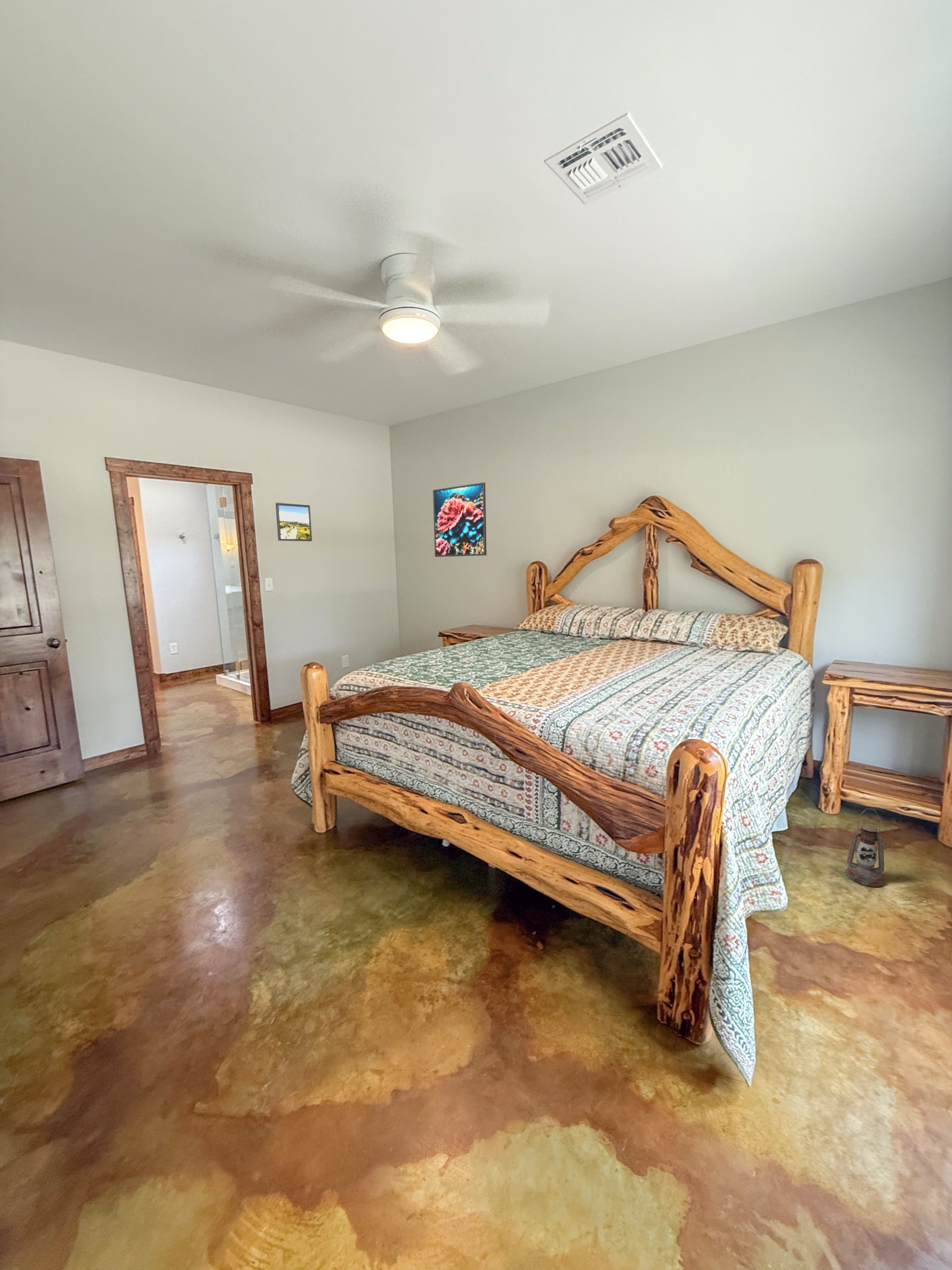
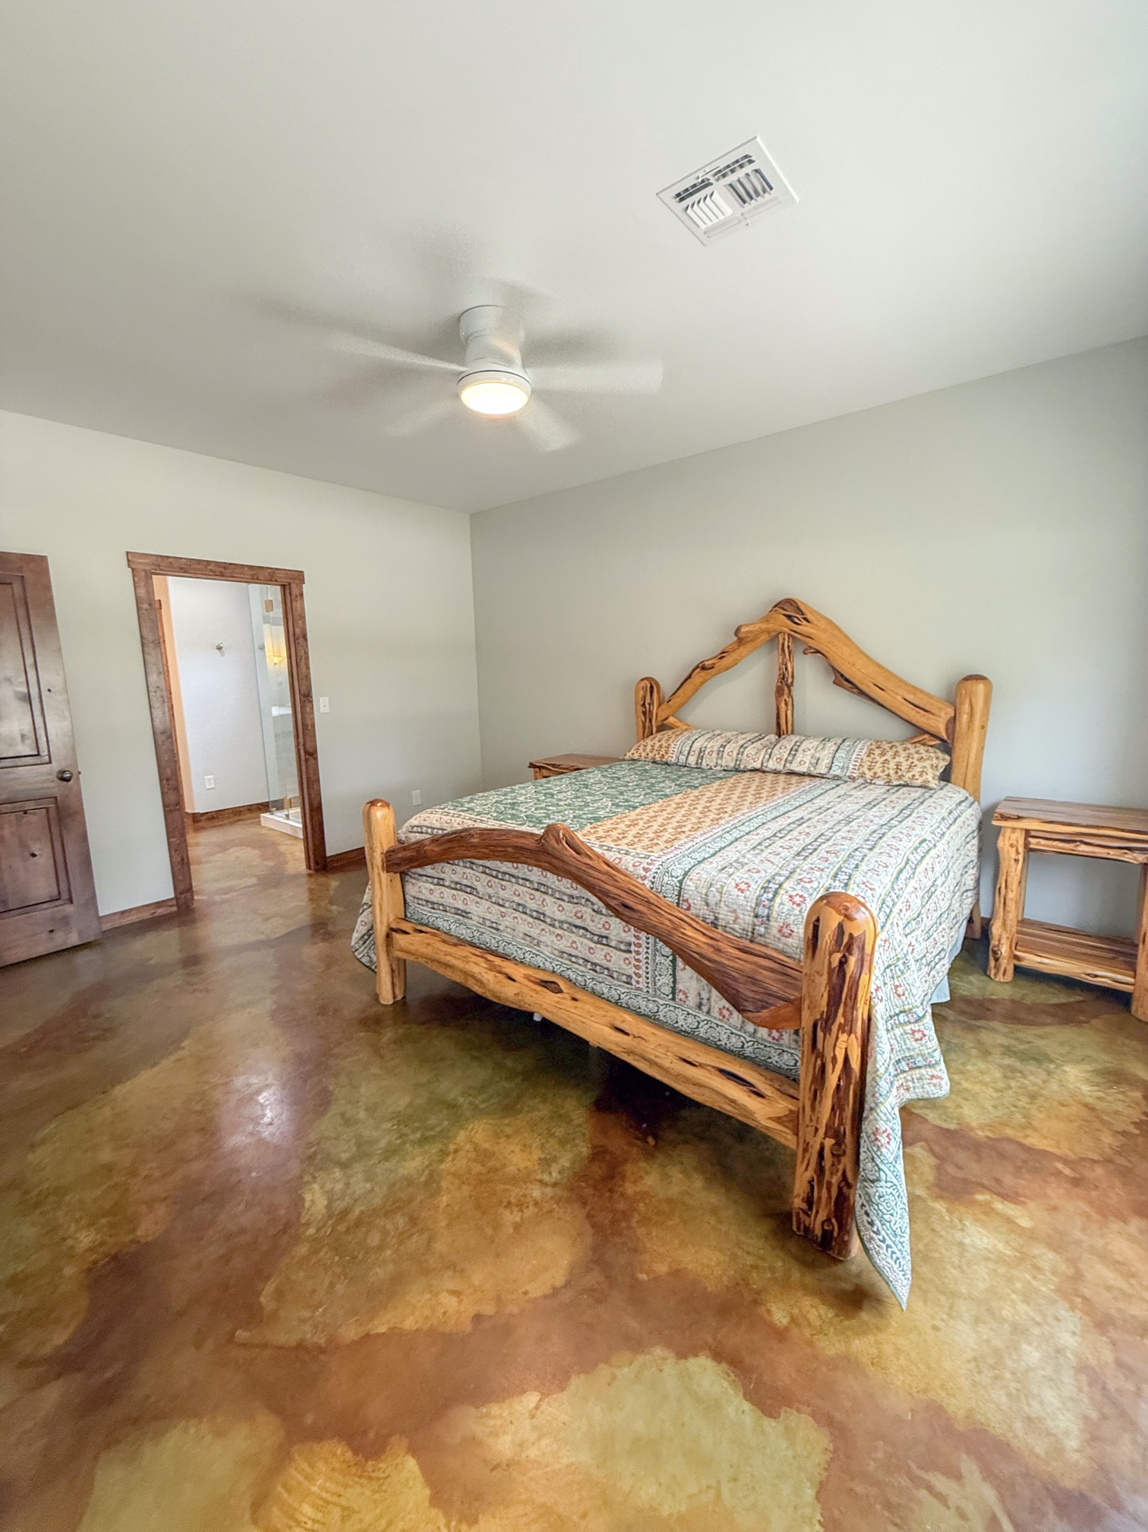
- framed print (458, 522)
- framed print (294, 522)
- lantern (867, 843)
